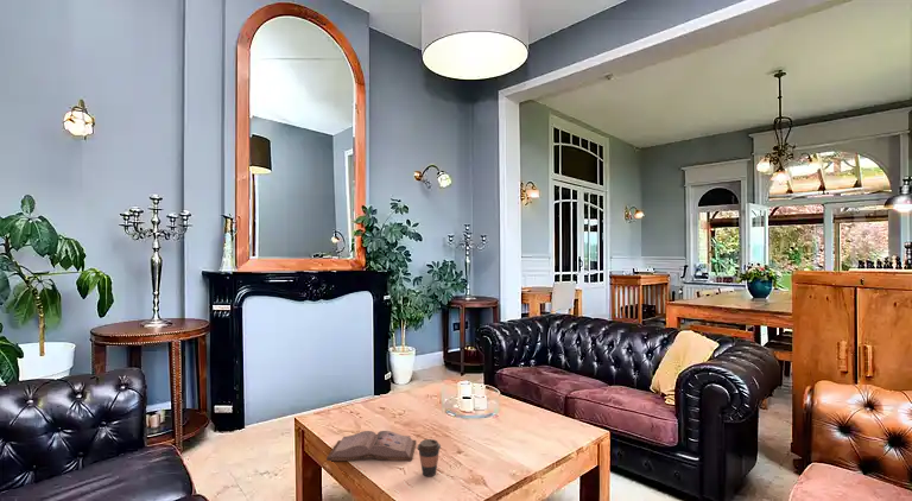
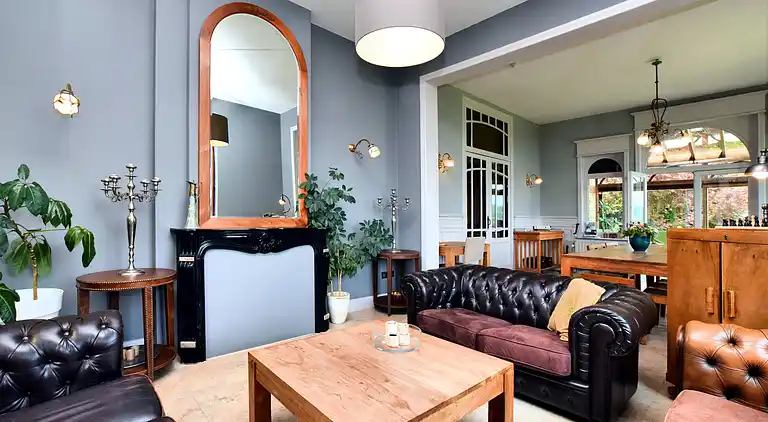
- coffee cup (429, 457)
- hardback book (373, 444)
